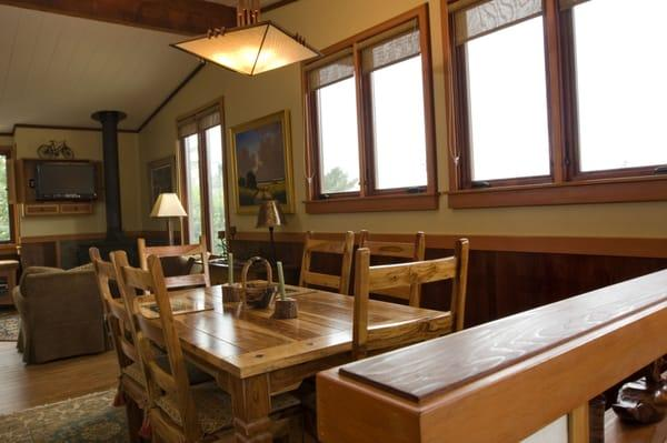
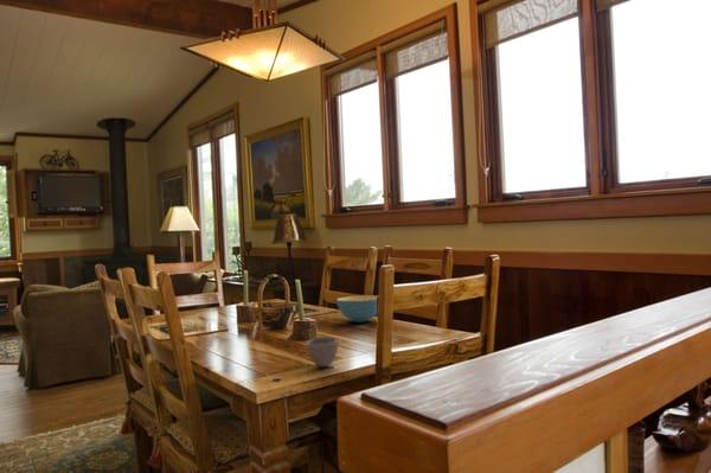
+ cereal bowl (359, 309)
+ cup (320, 351)
